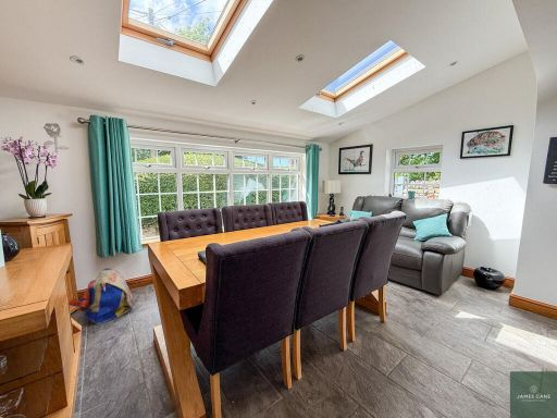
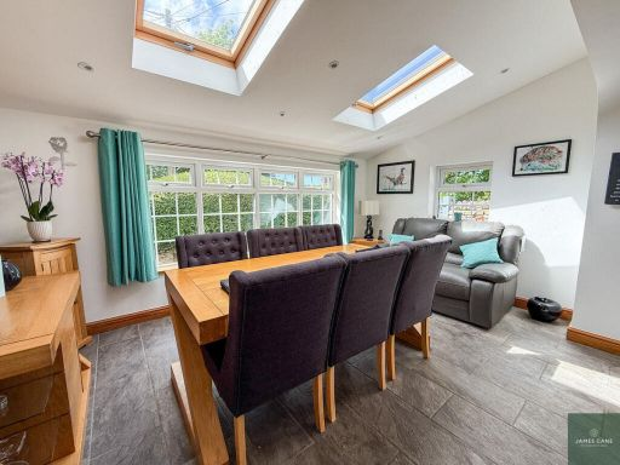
- backpack (108, 294)
